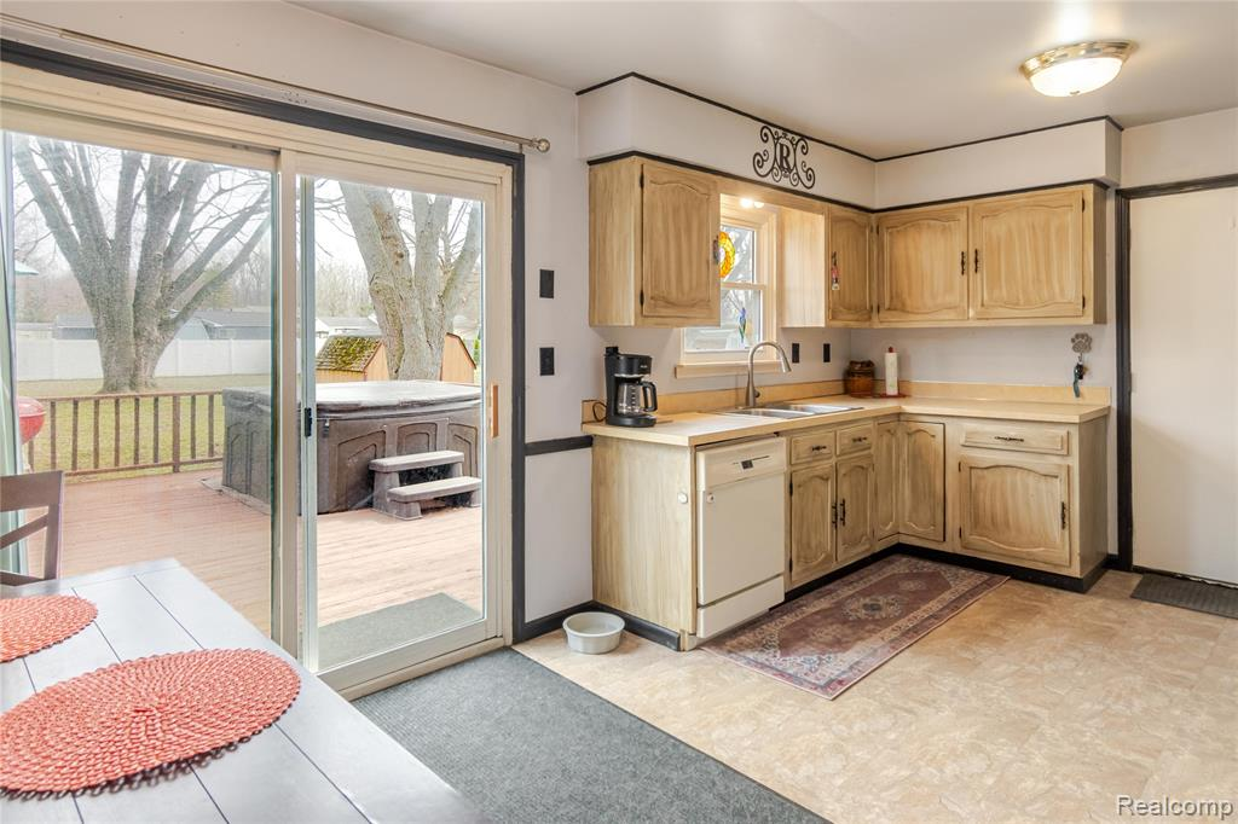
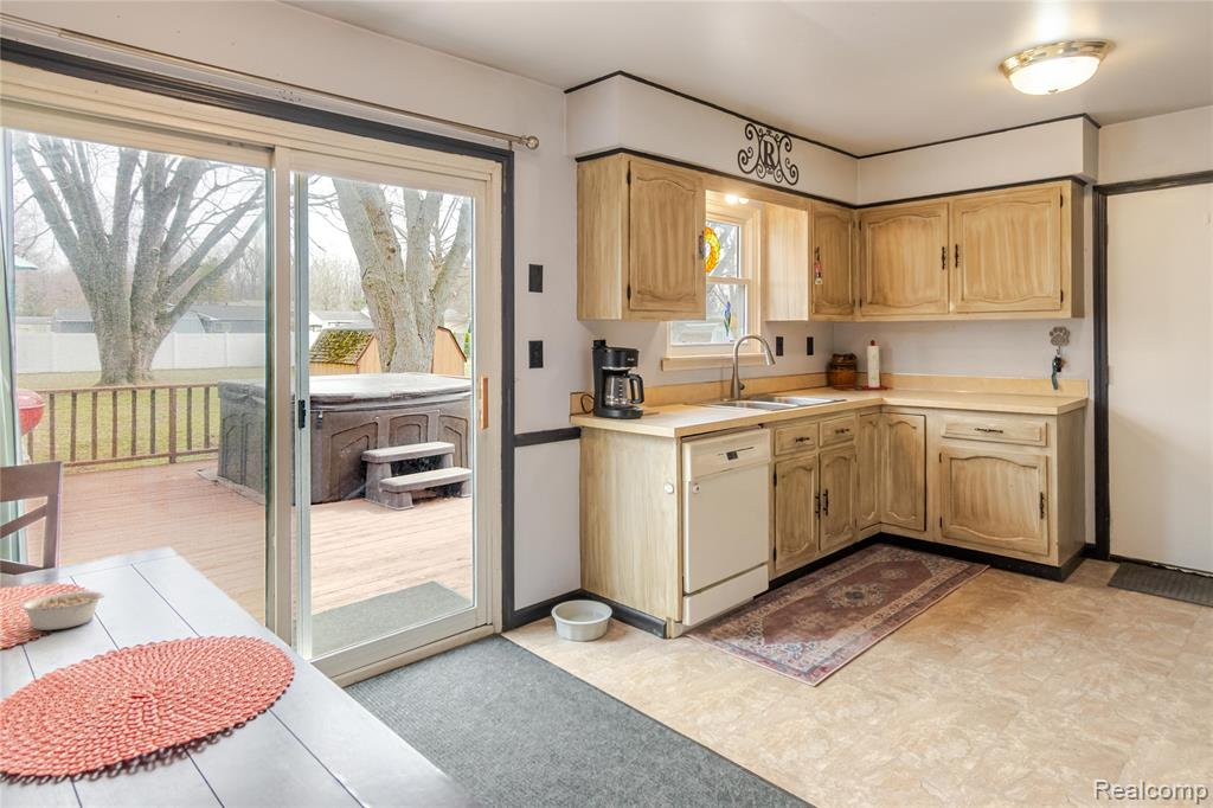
+ legume (66, 608)
